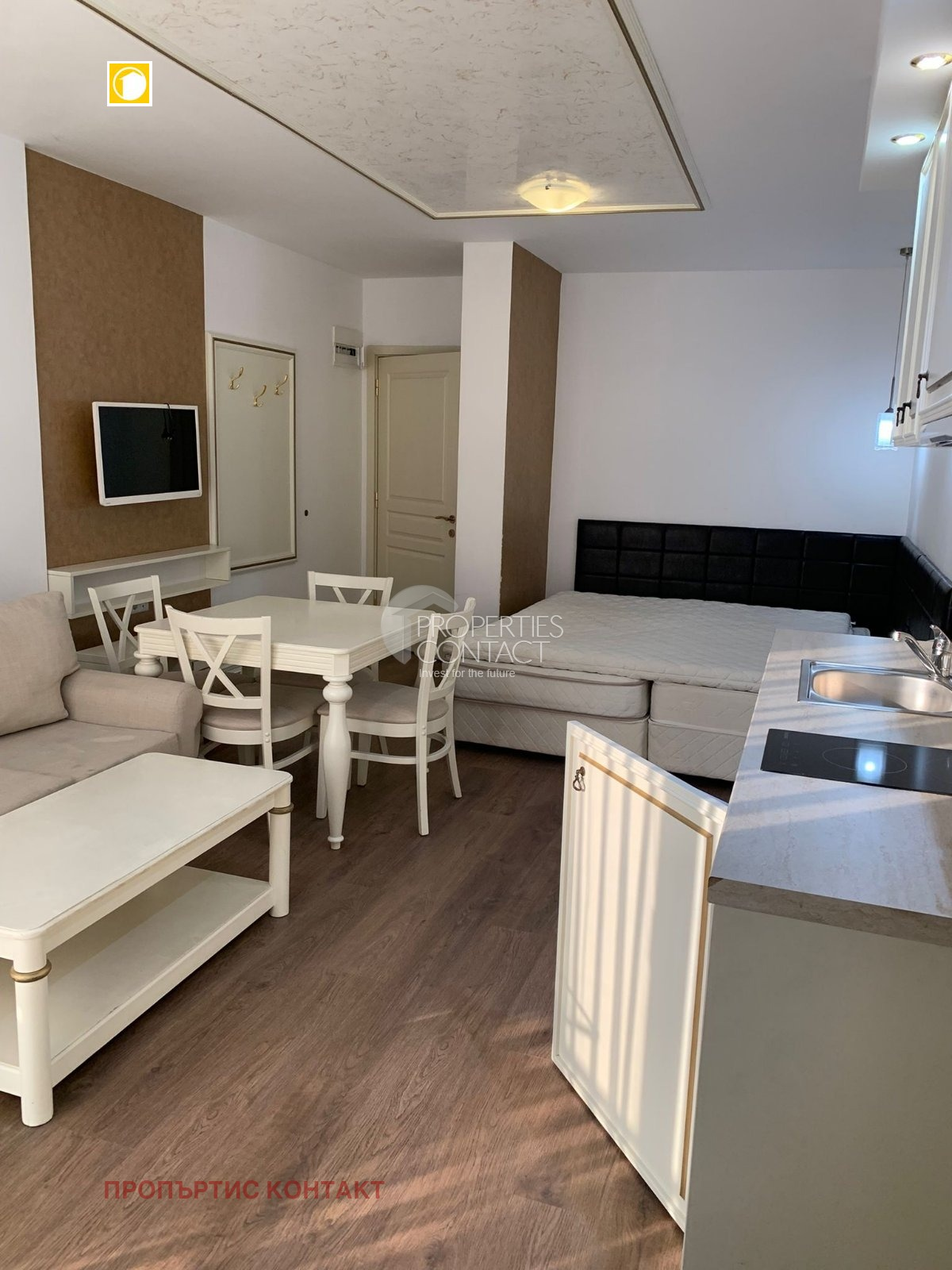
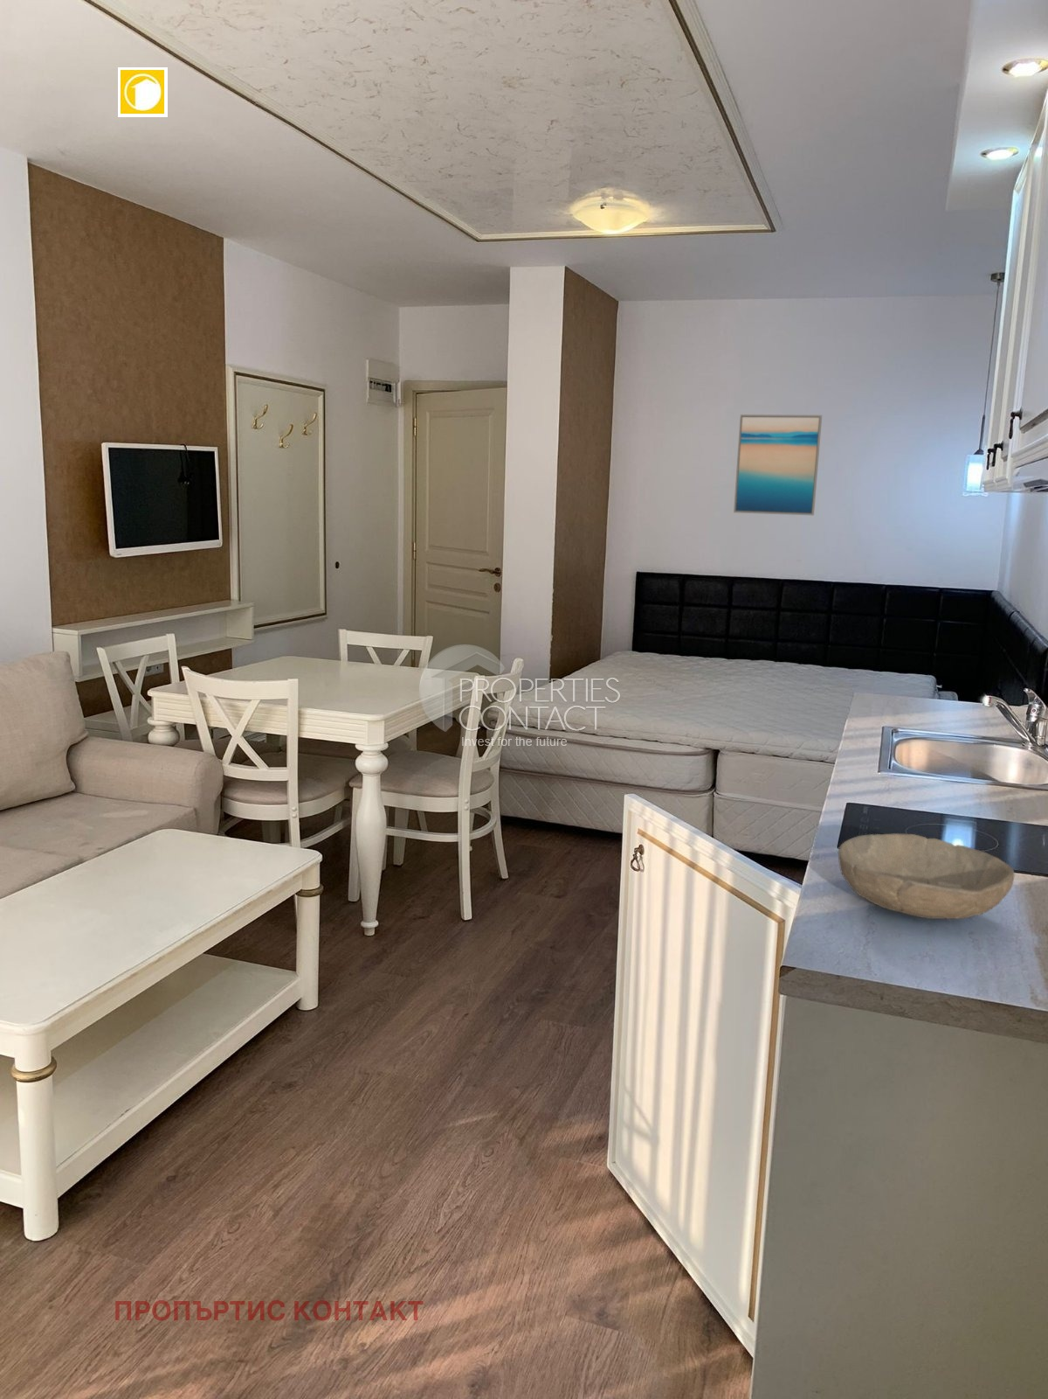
+ wall art (776, 464)
+ bowl (921, 883)
